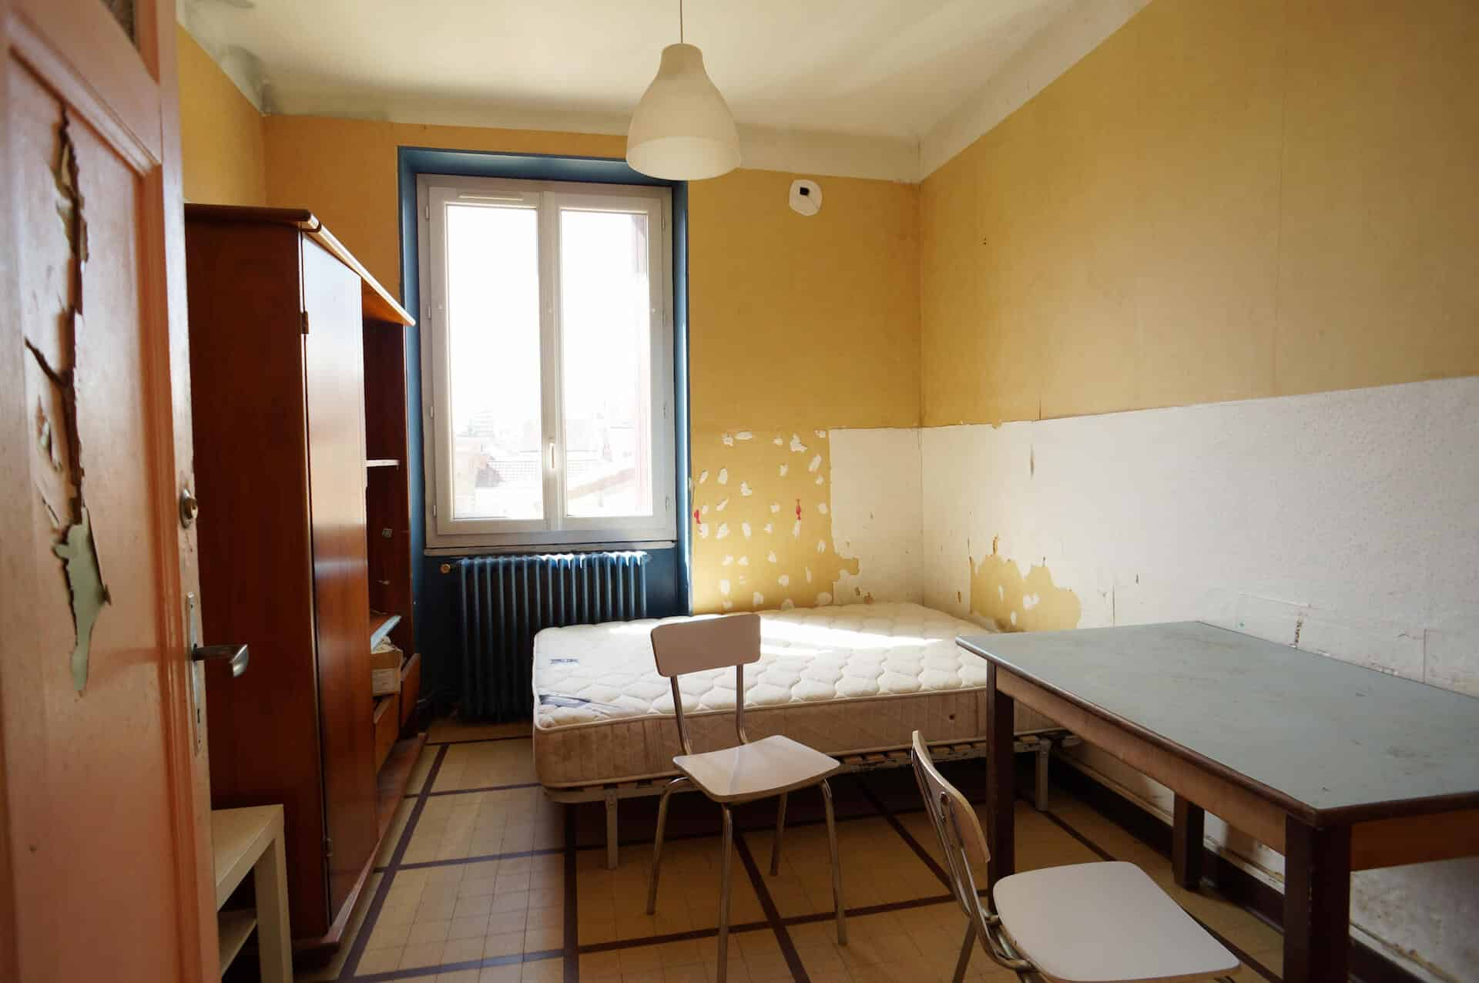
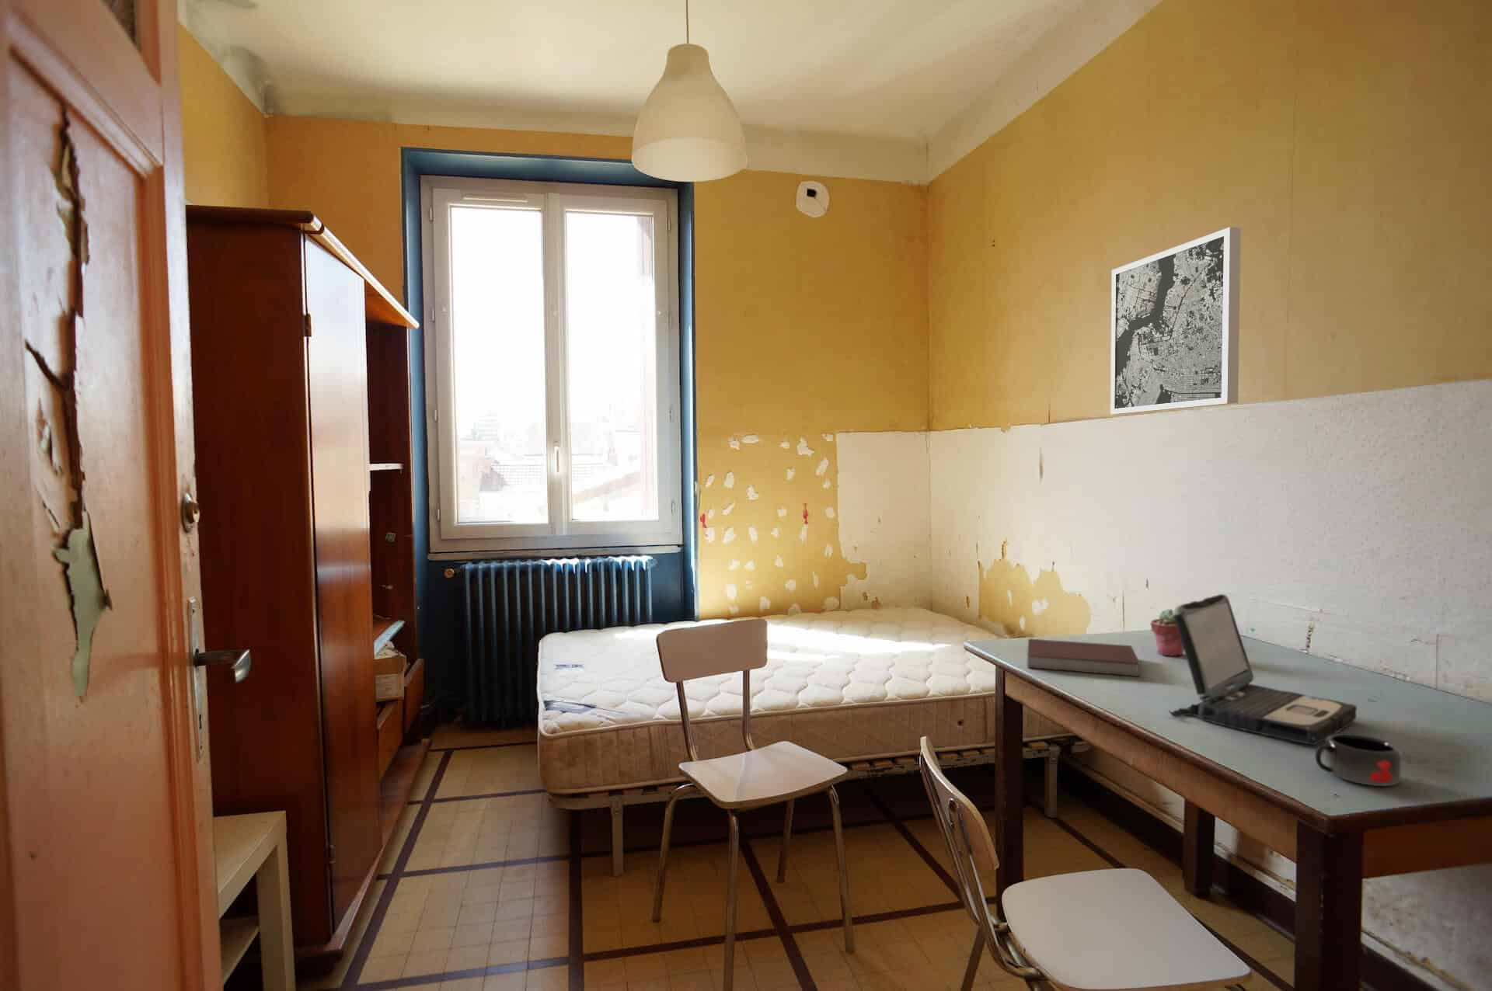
+ notebook (1080, 656)
+ mug (1354, 759)
+ laptop (1250, 665)
+ wall art (1169, 330)
+ potted succulent (1170, 630)
